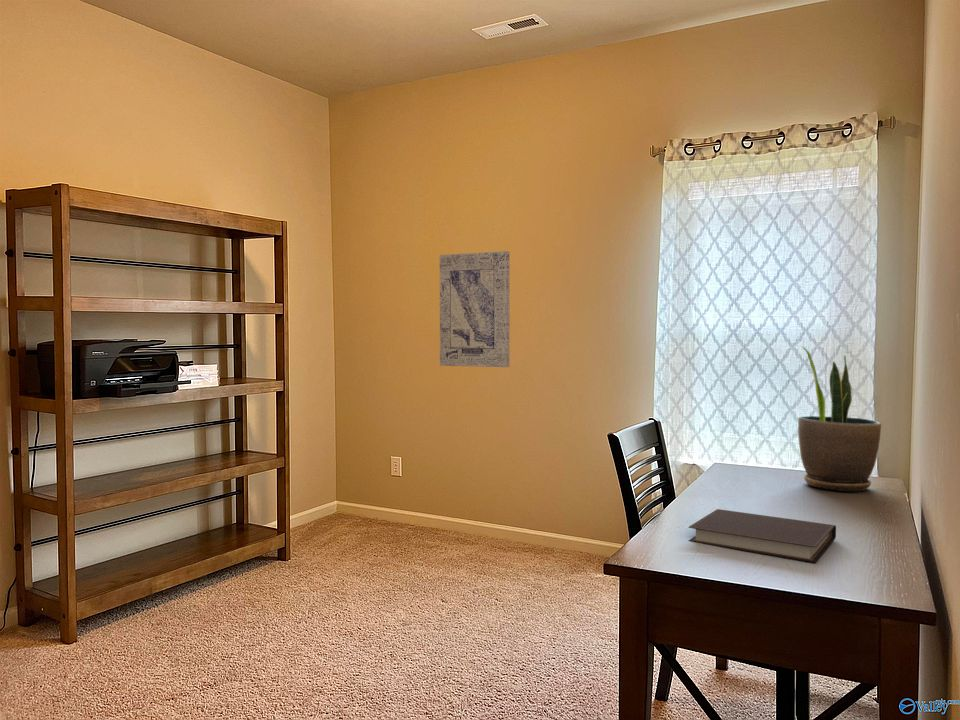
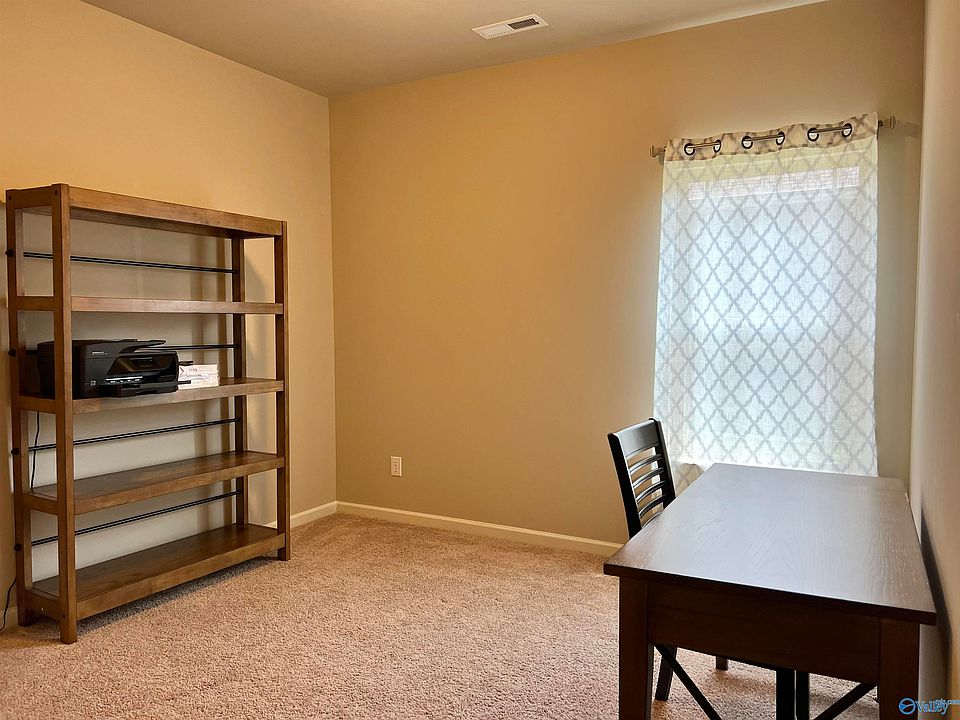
- notebook (762, 532)
- potted plant (838, 416)
- wall art (473, 309)
